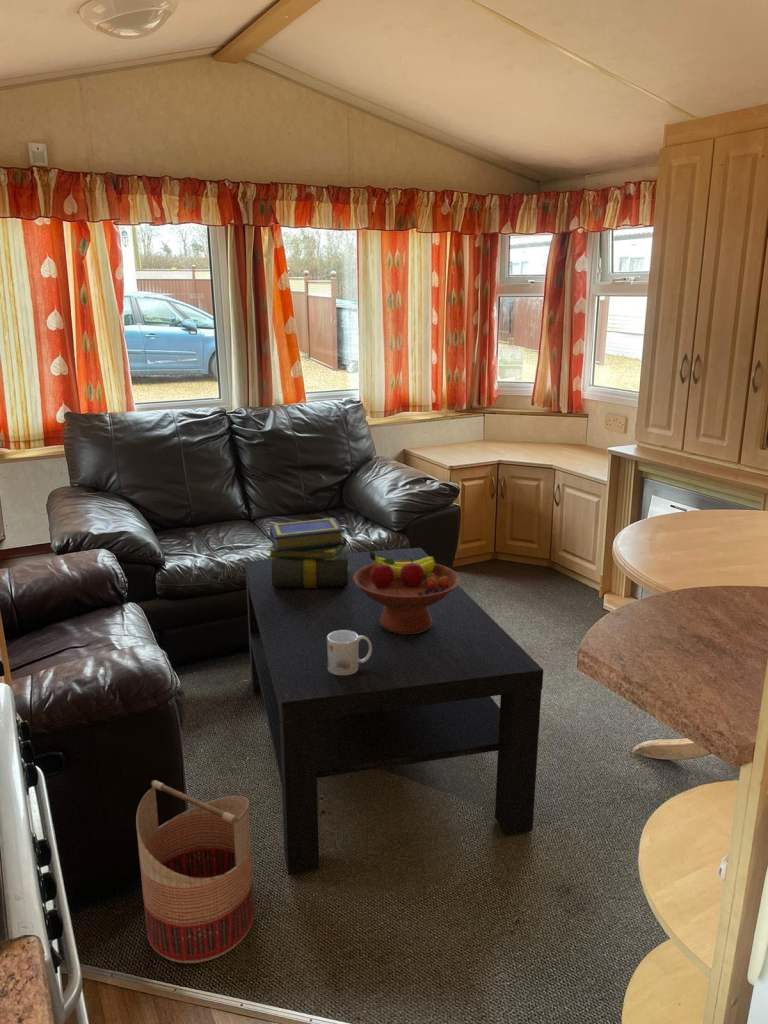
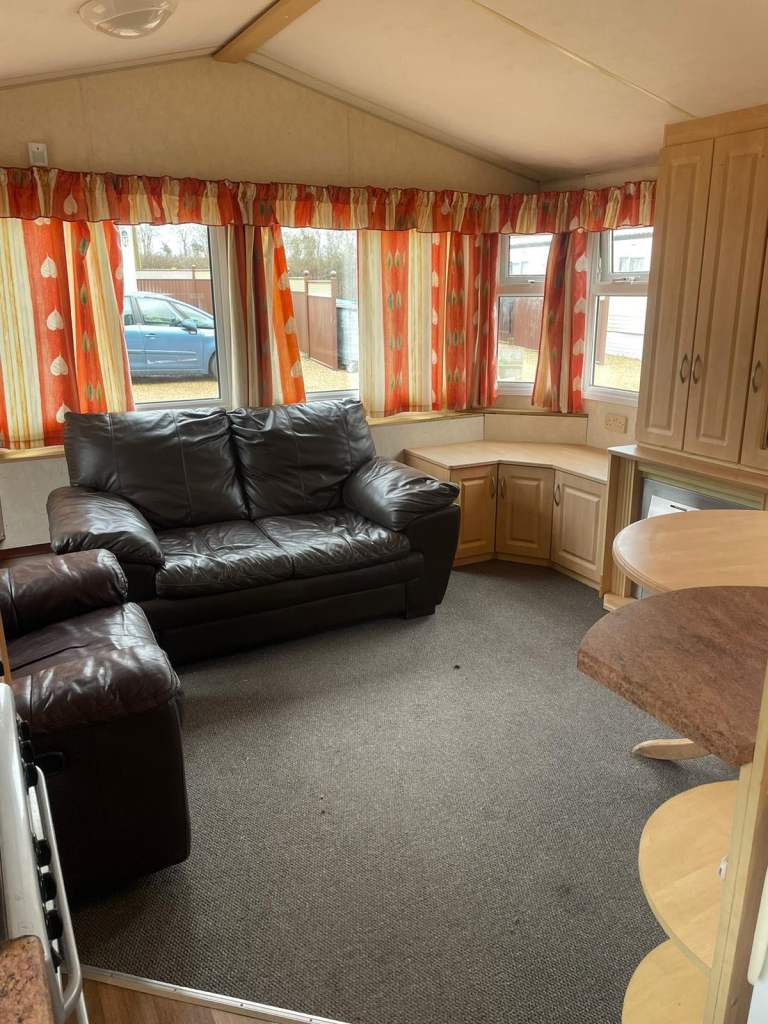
- fruit bowl (406, 591)
- coffee table (368, 676)
- mug (349, 650)
- basket (197, 861)
- stack of books (308, 552)
